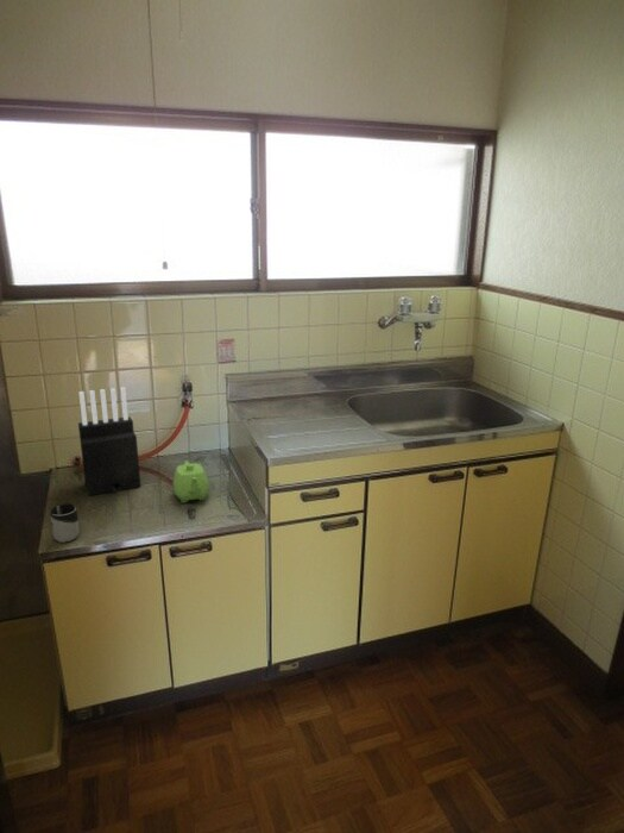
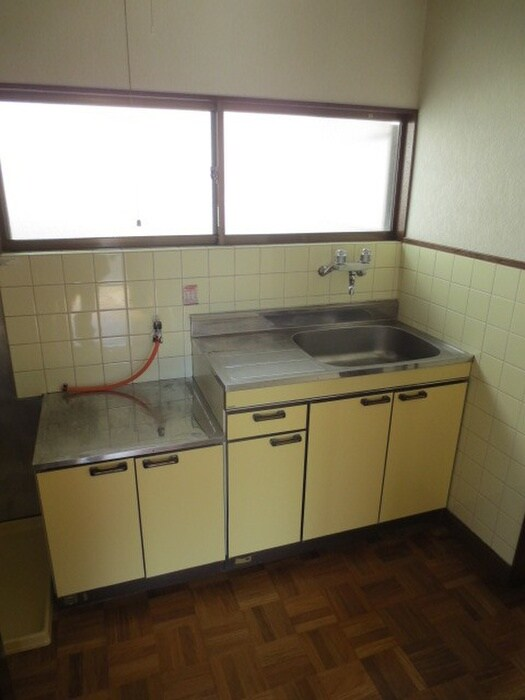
- knife block (108, 440)
- teapot (190, 481)
- cup (63, 520)
